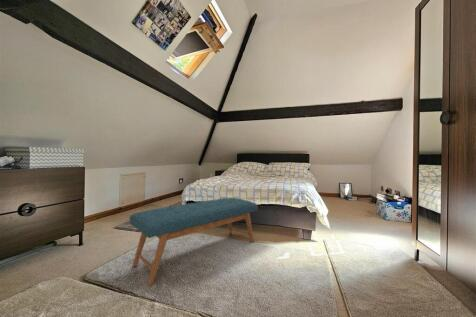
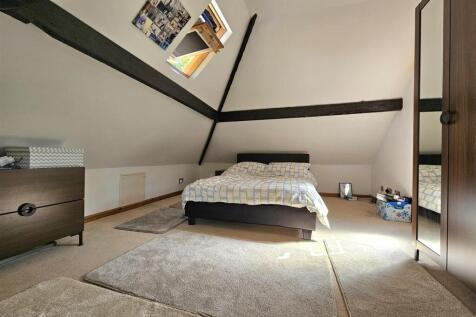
- bench (202, 228)
